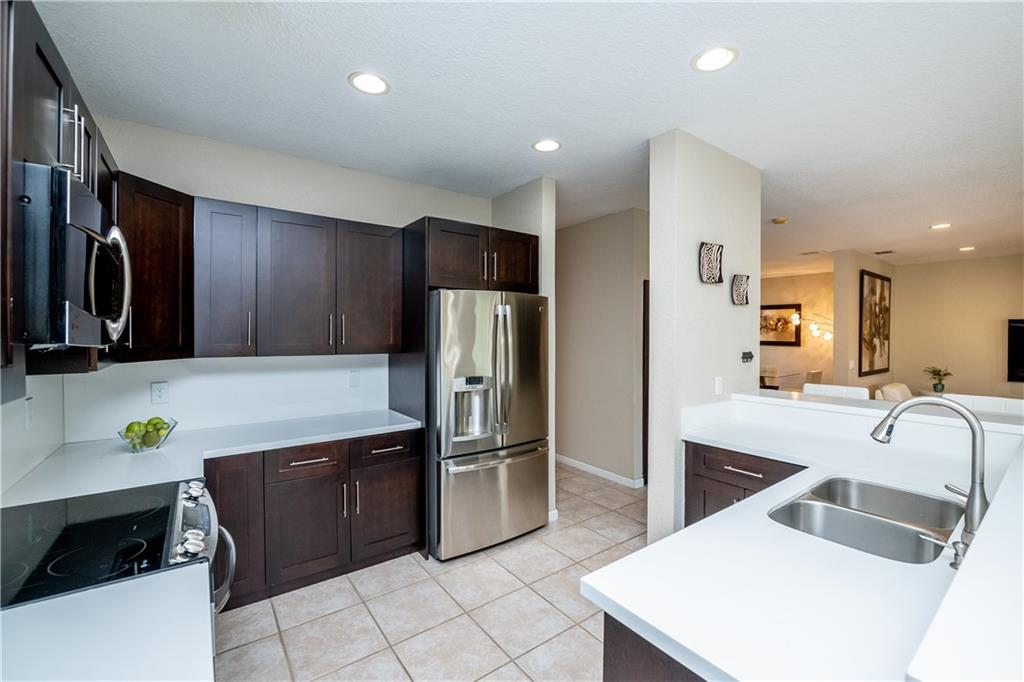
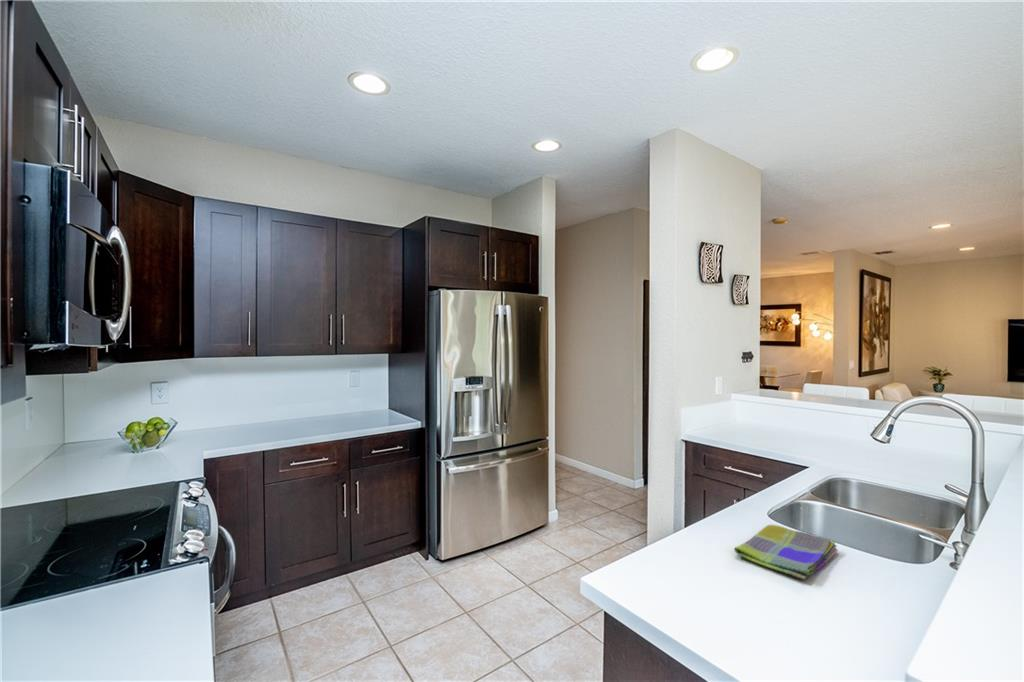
+ dish towel (785, 547)
